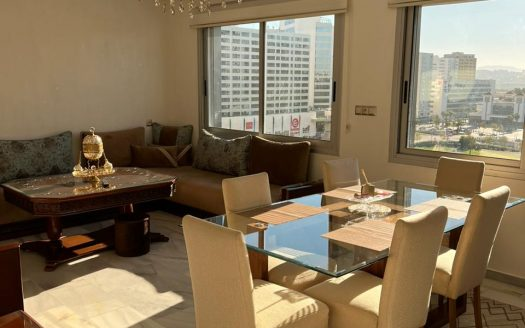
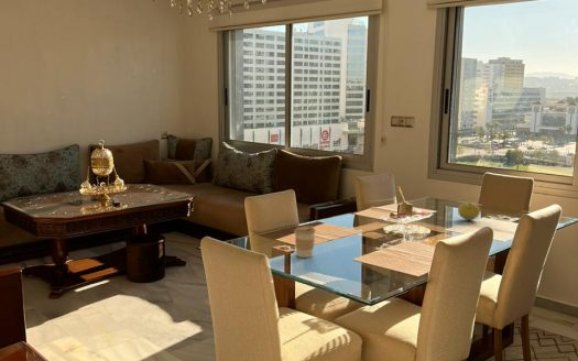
+ coffee cup (304, 240)
+ fruit (469, 211)
